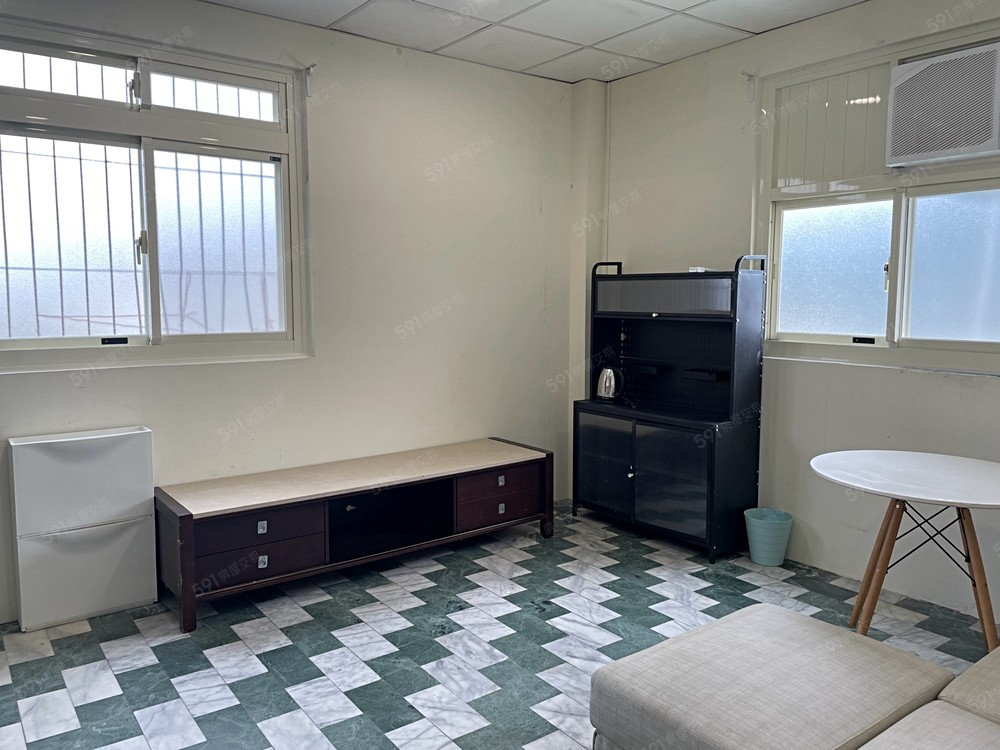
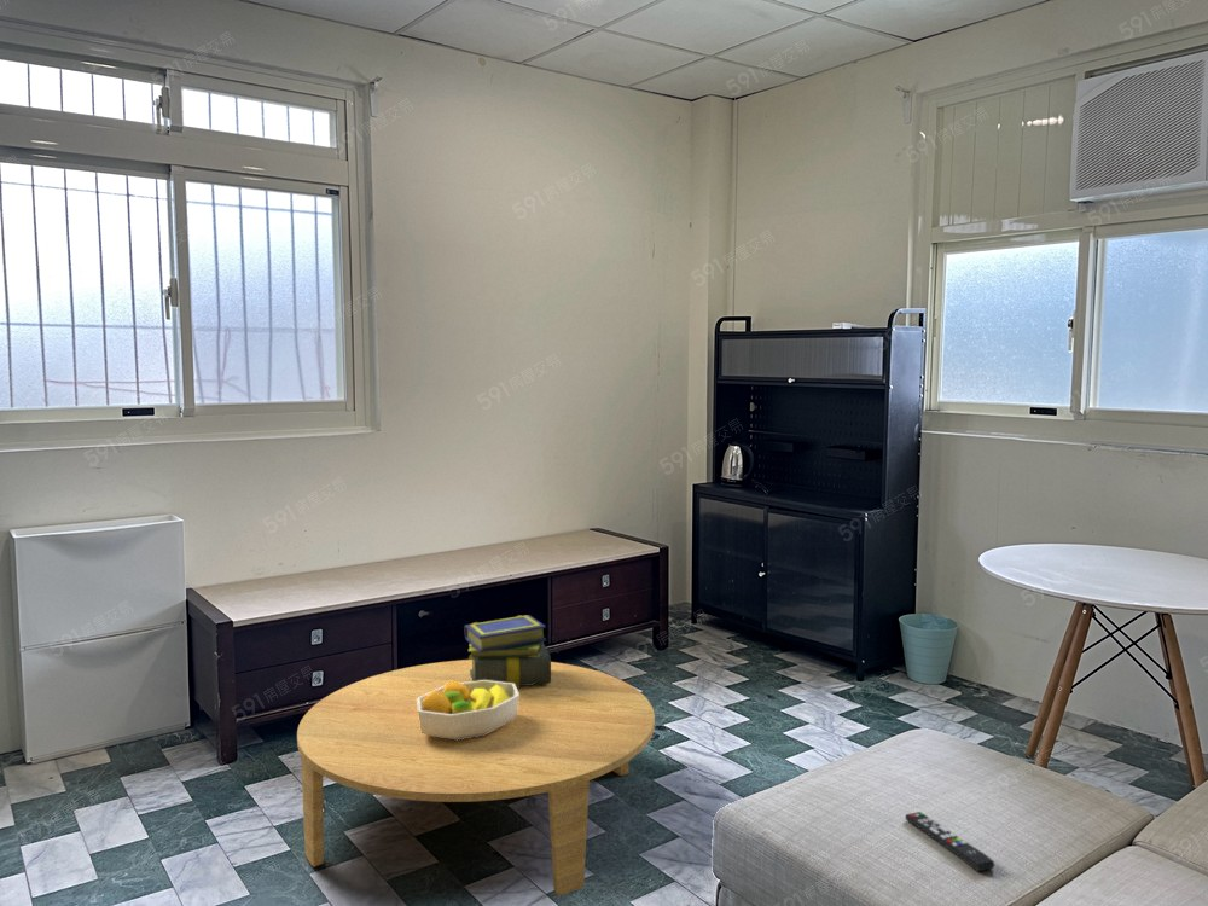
+ stack of books (506, 651)
+ fruit bowl (467, 703)
+ remote control (947, 838)
+ coffee table (481, 762)
